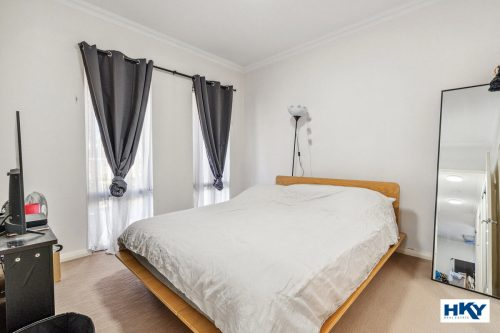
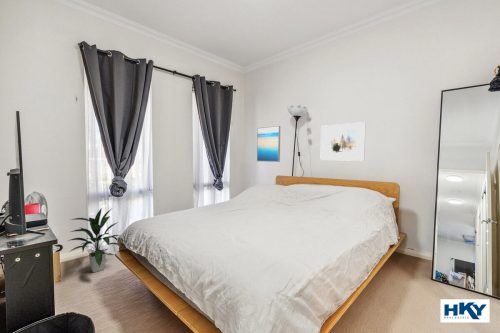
+ wall art (268, 144)
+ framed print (341, 142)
+ indoor plant (96, 240)
